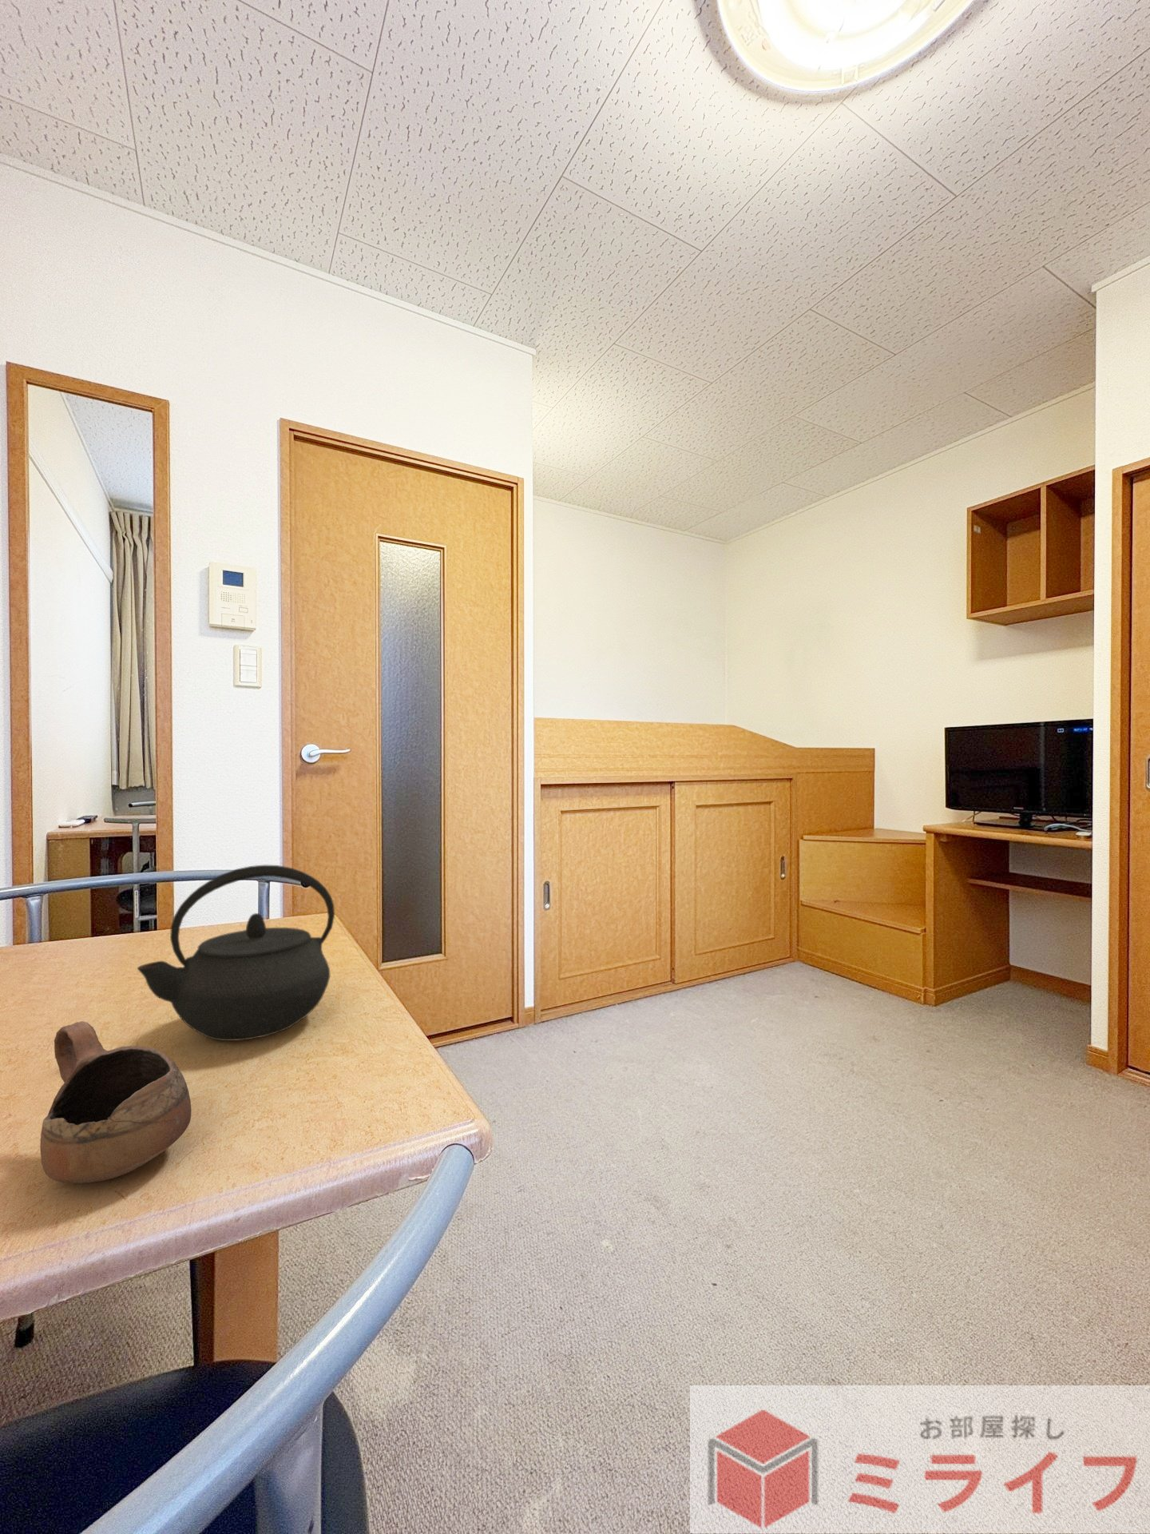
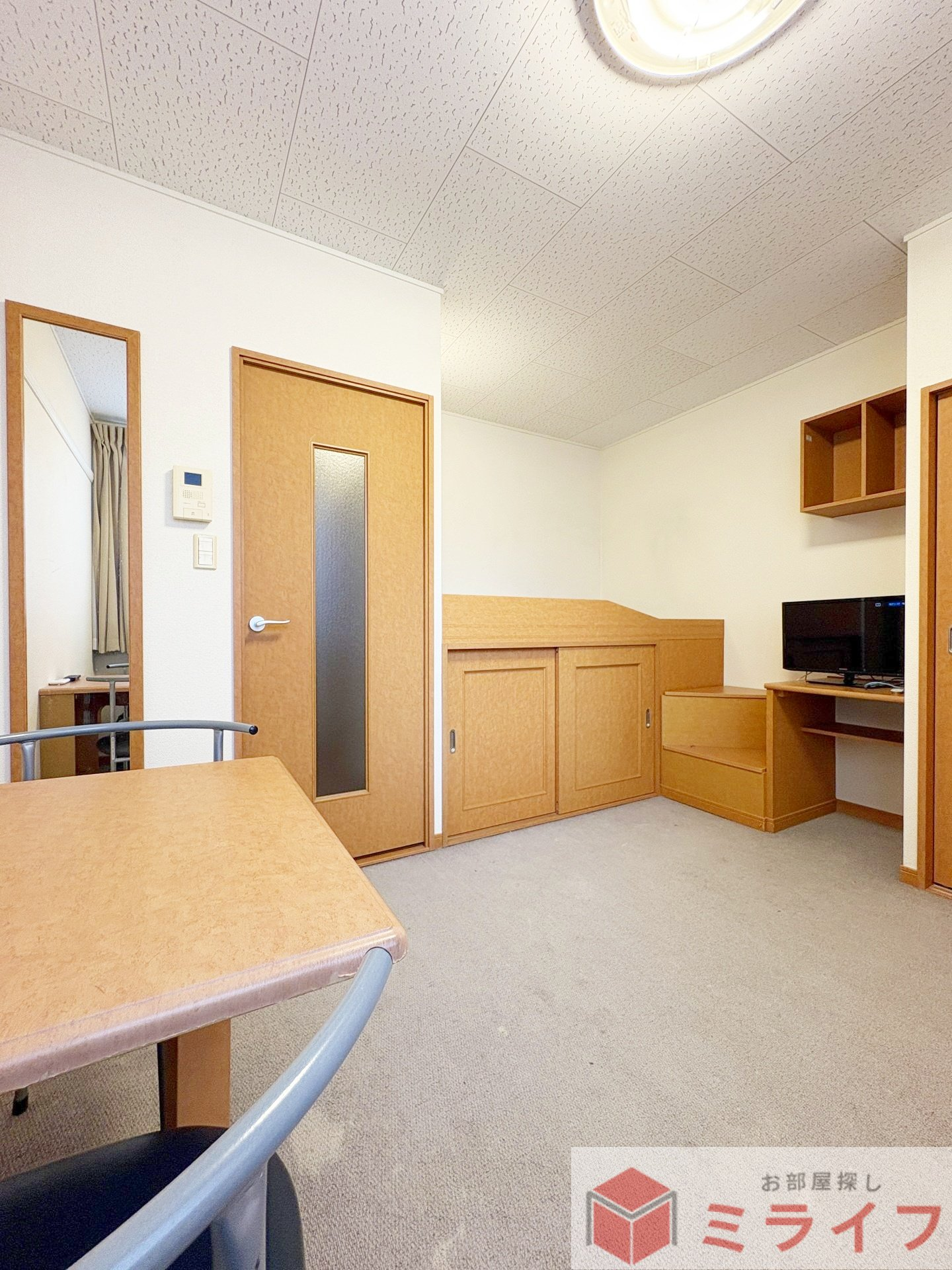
- kettle (244, 947)
- cup (118, 1092)
